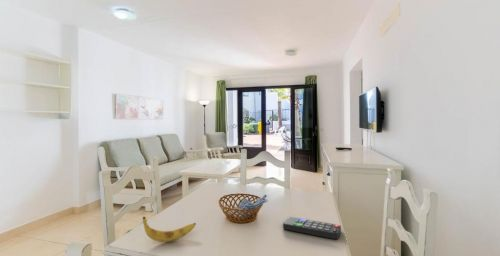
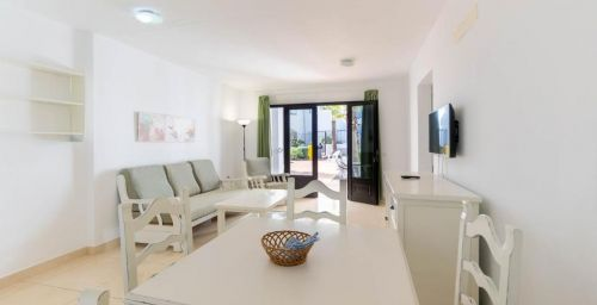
- banana (172, 230)
- remote control (311, 226)
